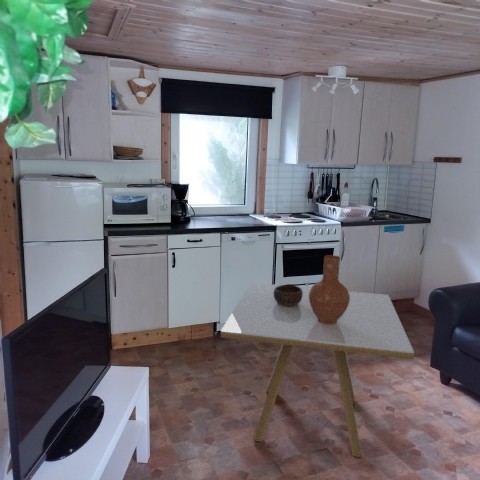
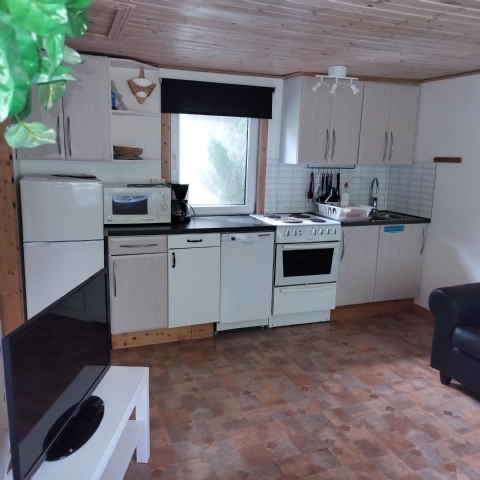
- bowl (288, 295)
- vase (329, 289)
- dining table (312, 347)
